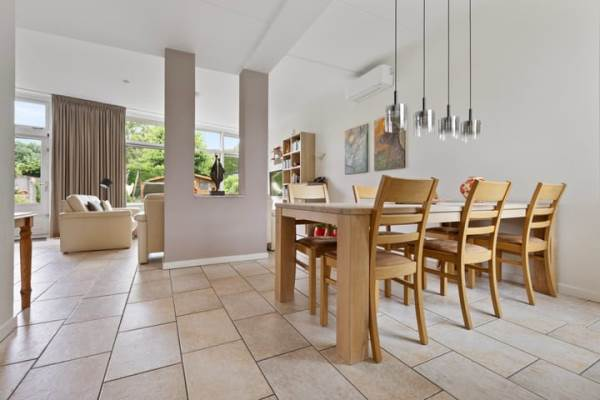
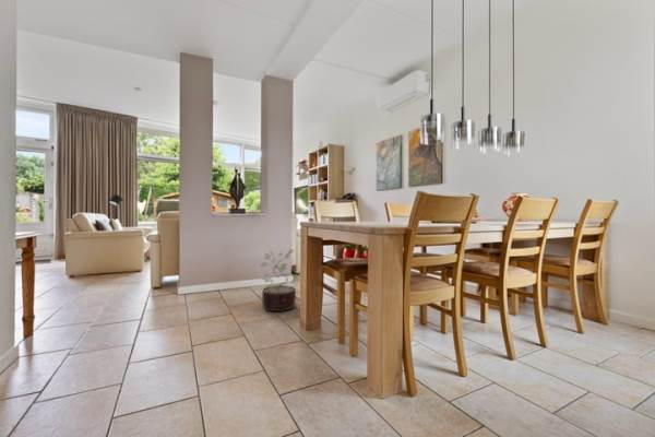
+ decorative plant (279, 275)
